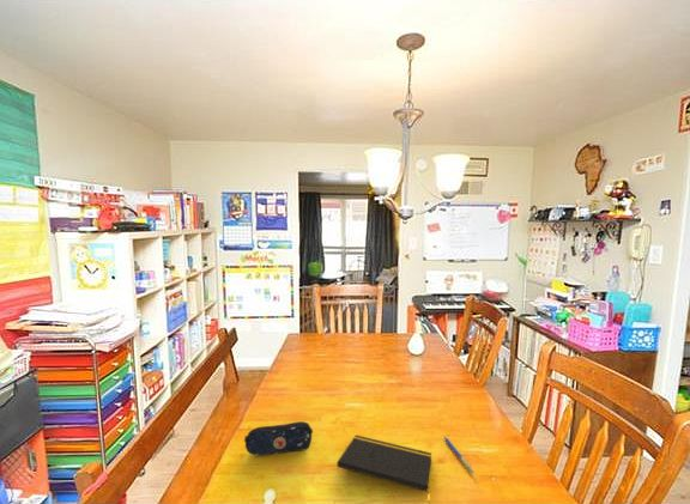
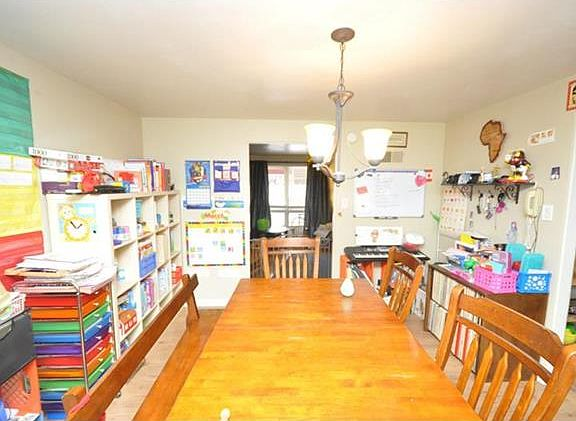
- pencil case (279, 438)
- pen (458, 454)
- notepad (386, 460)
